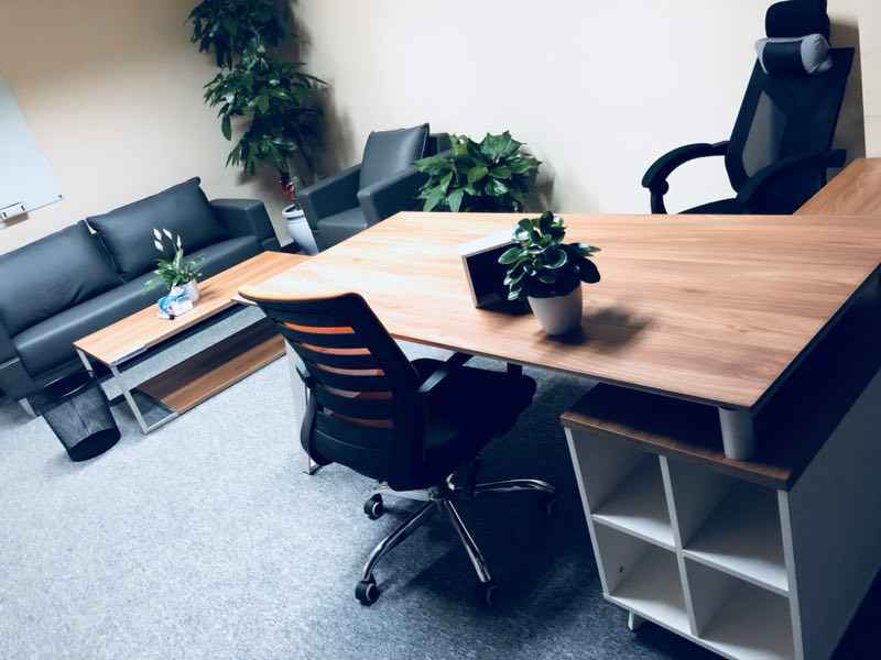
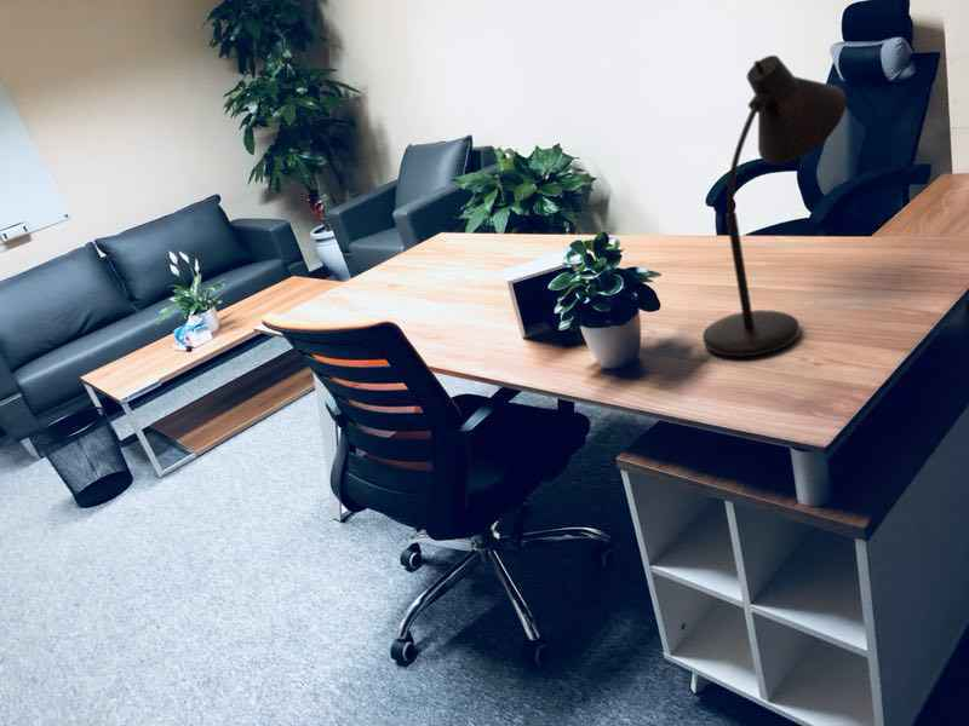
+ desk lamp (733, 198)
